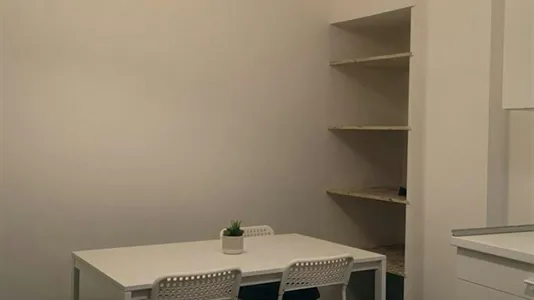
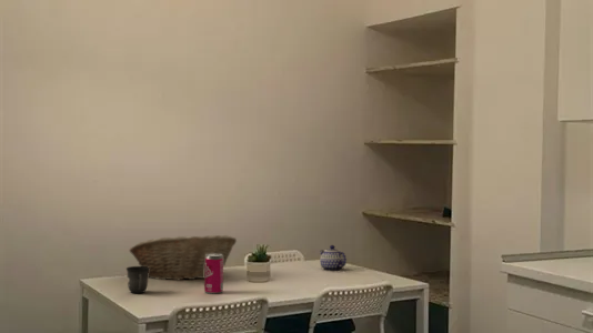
+ fruit basket (183, 254)
+ teapot (332, 256)
+ mug (138, 280)
+ beverage can (213, 273)
